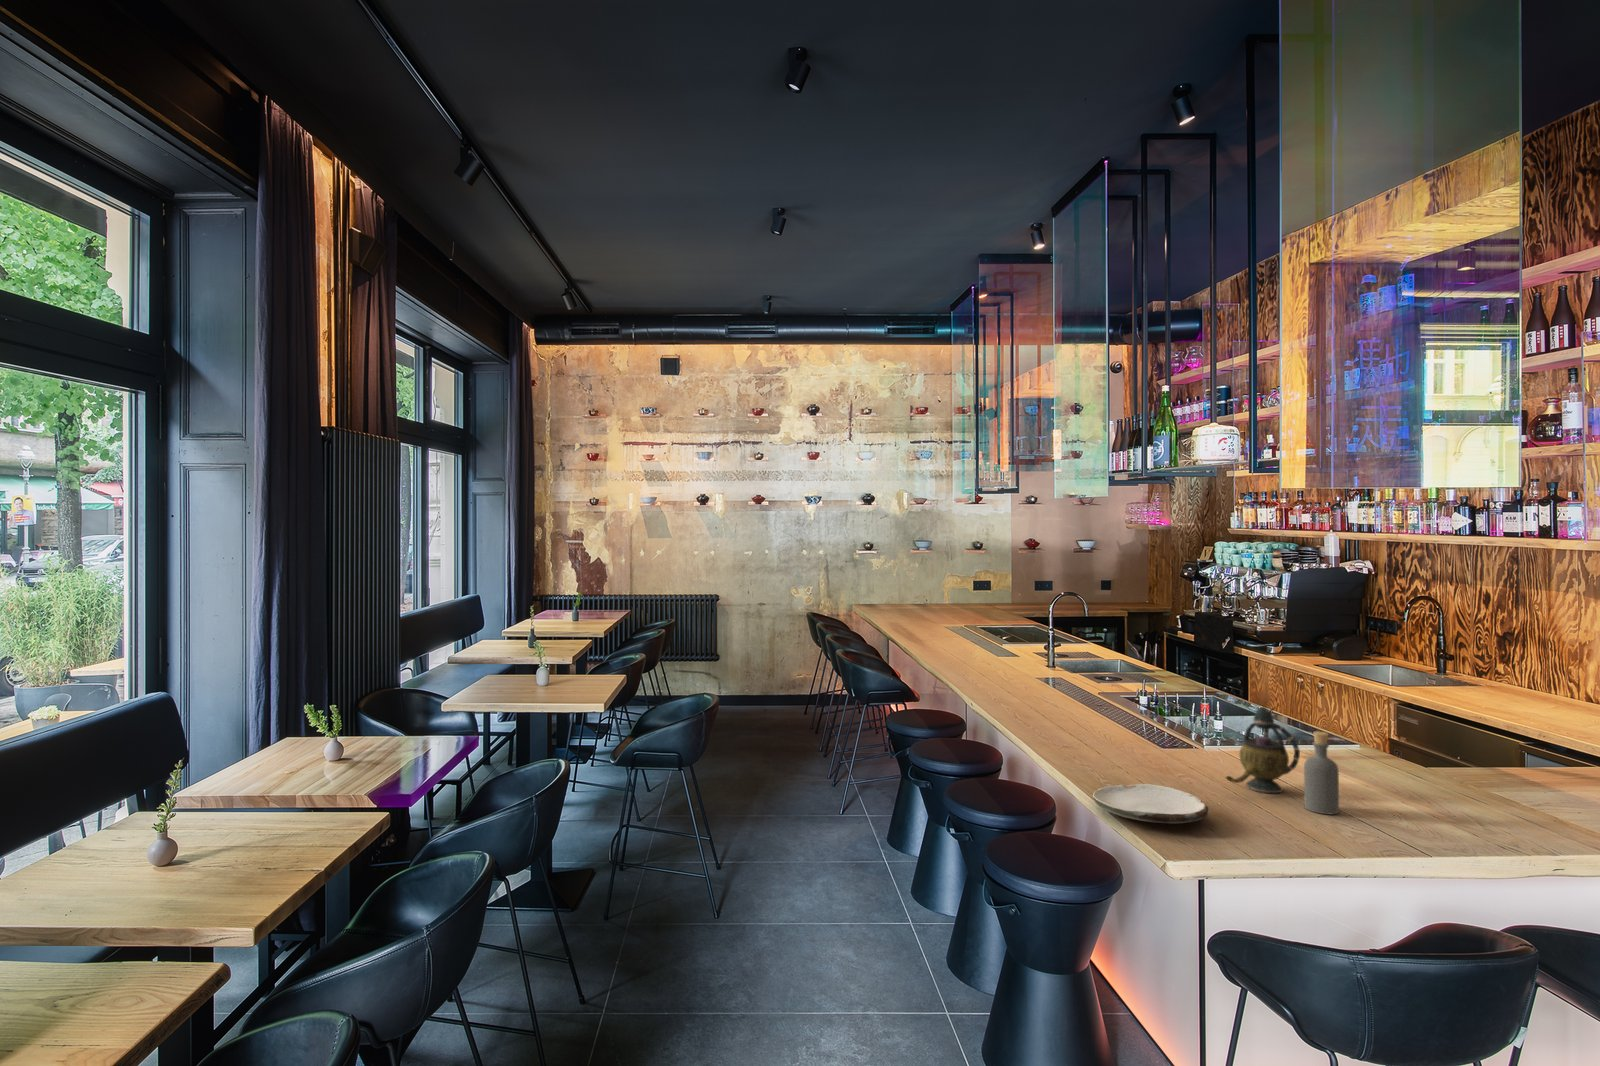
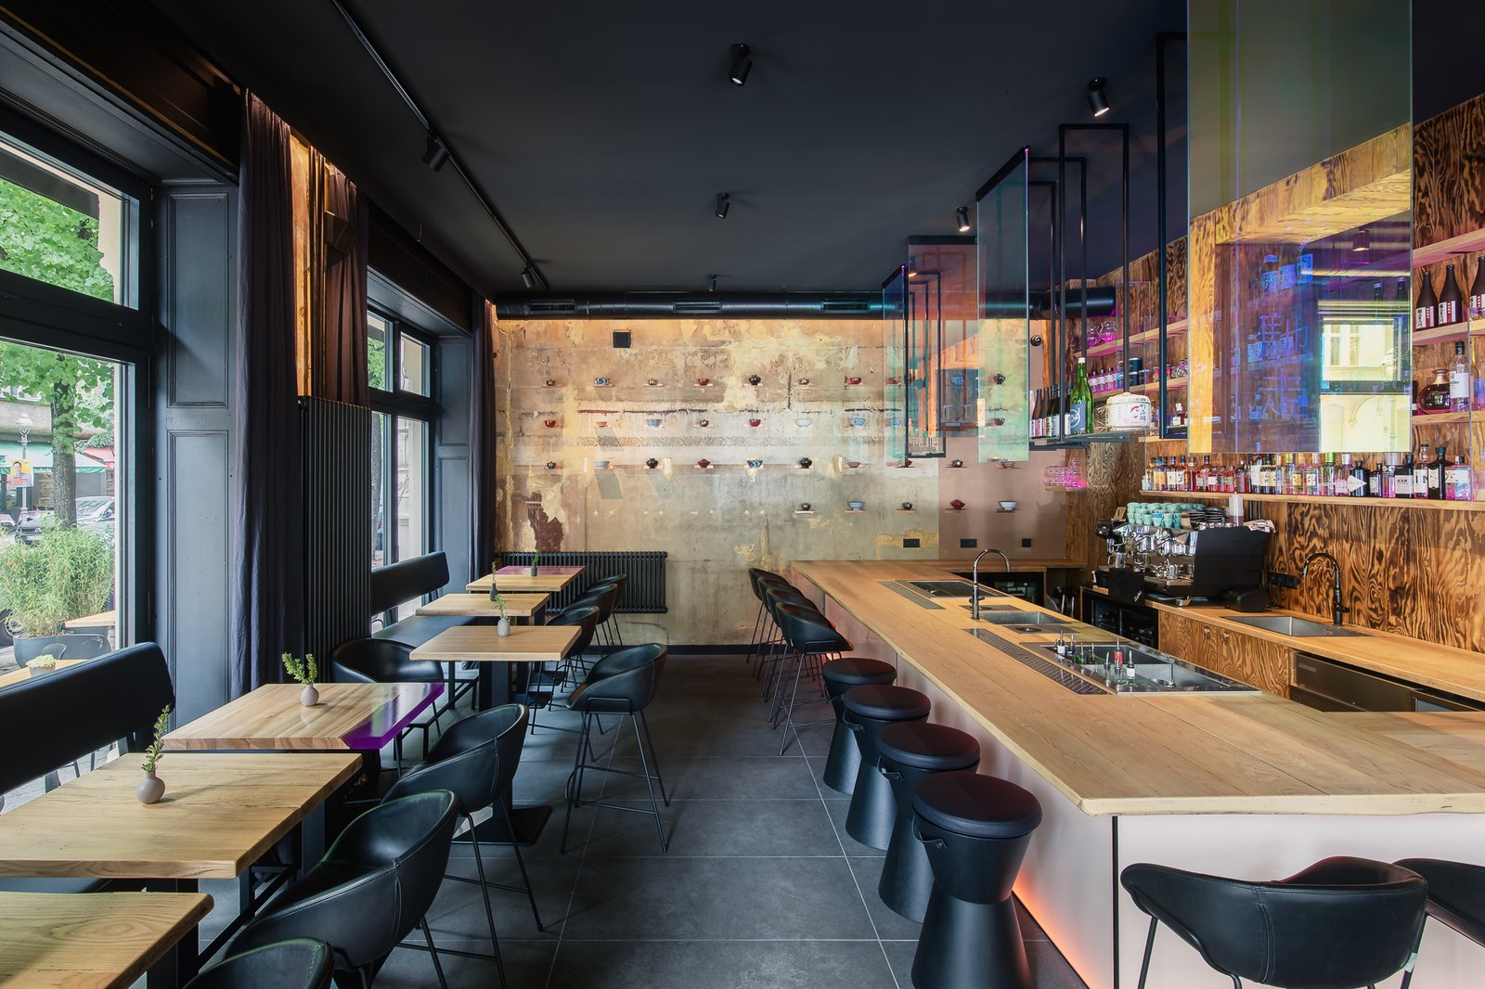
- teapot (1256, 748)
- plate (1148, 803)
- bottle (1320, 771)
